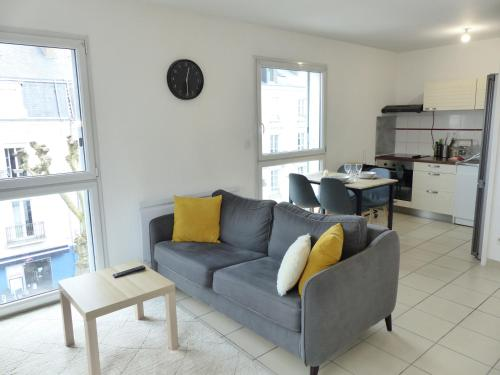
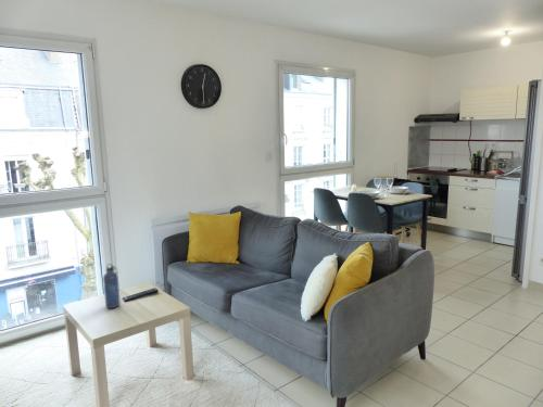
+ water bottle (111, 284)
